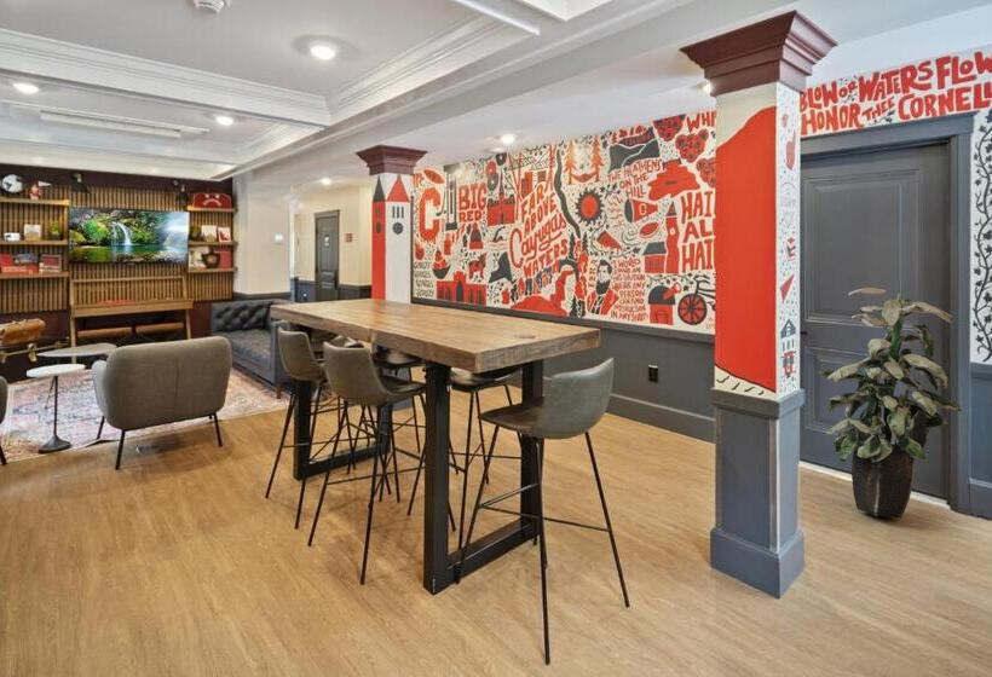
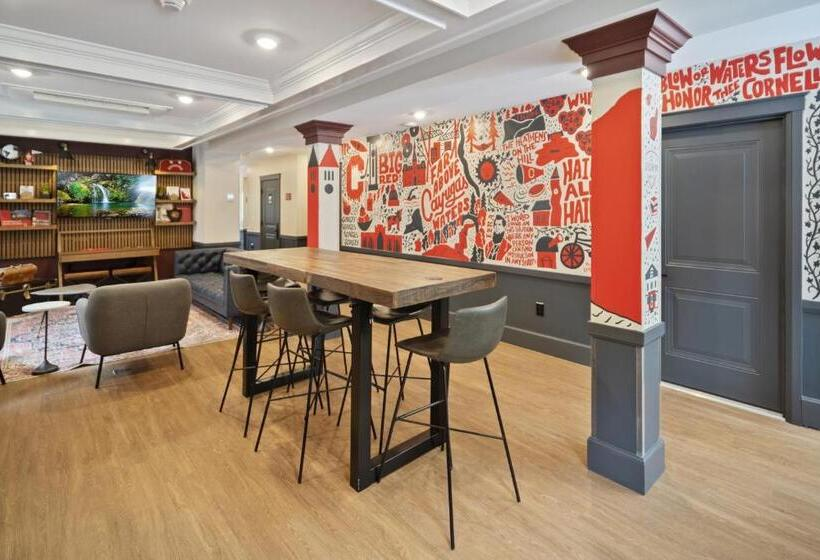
- indoor plant (882, 400)
